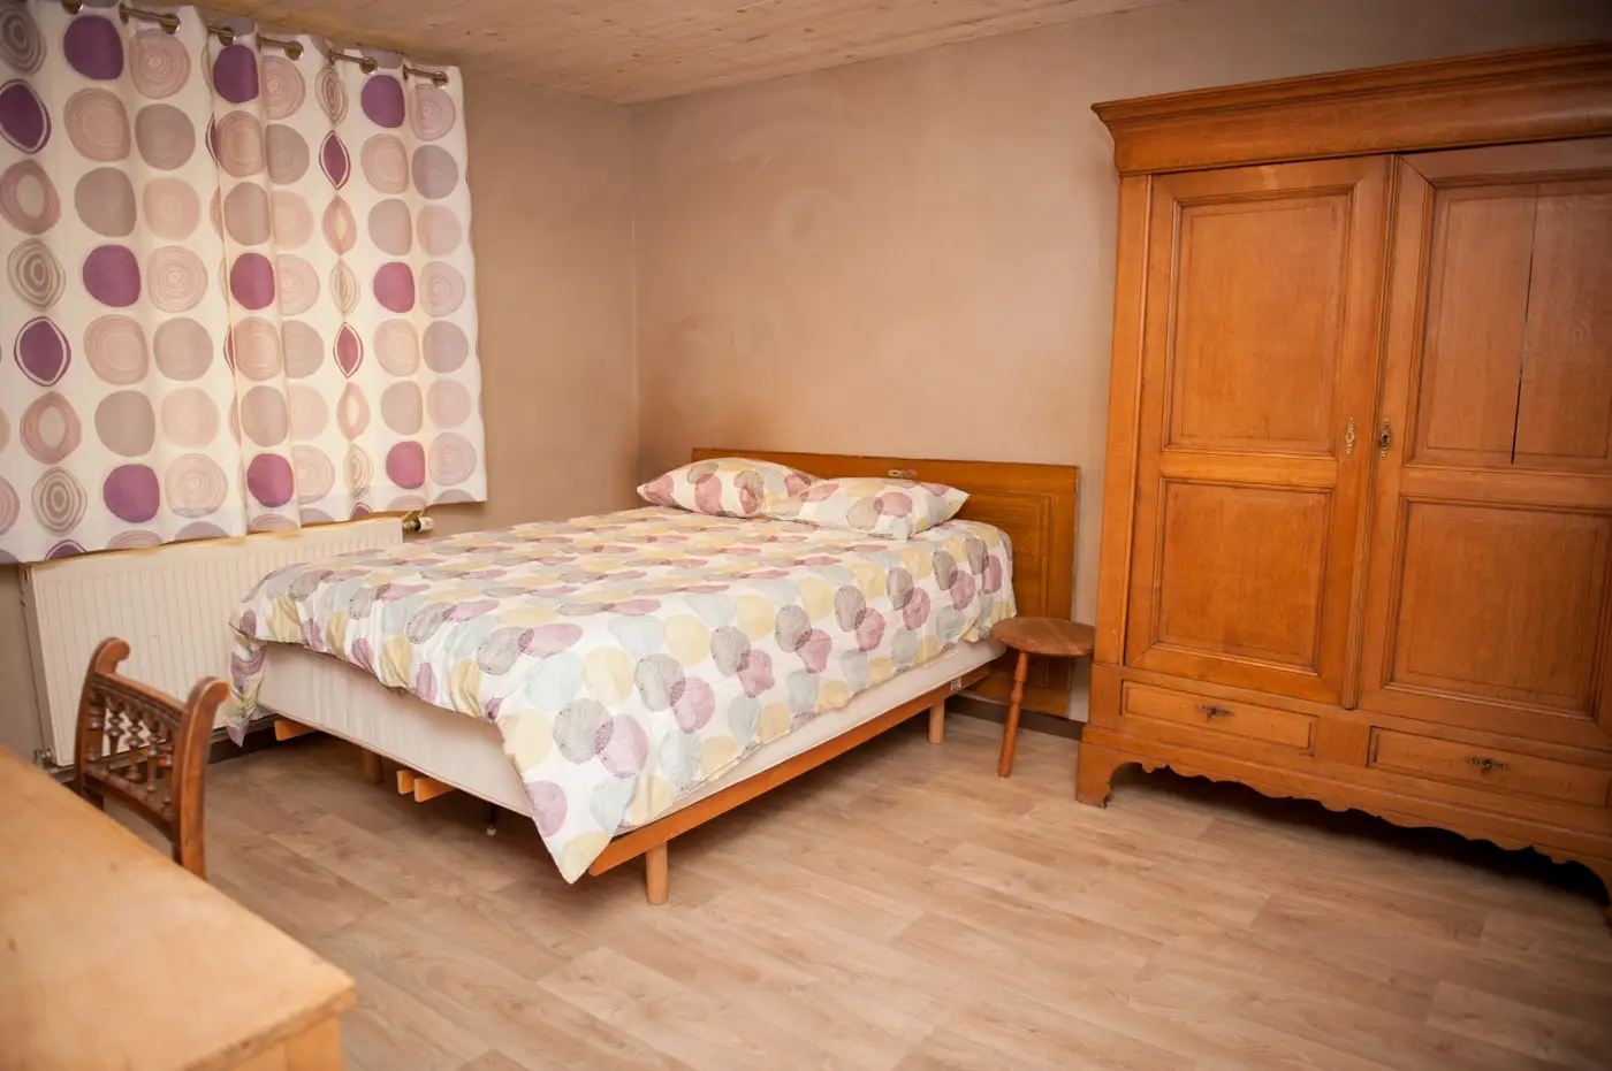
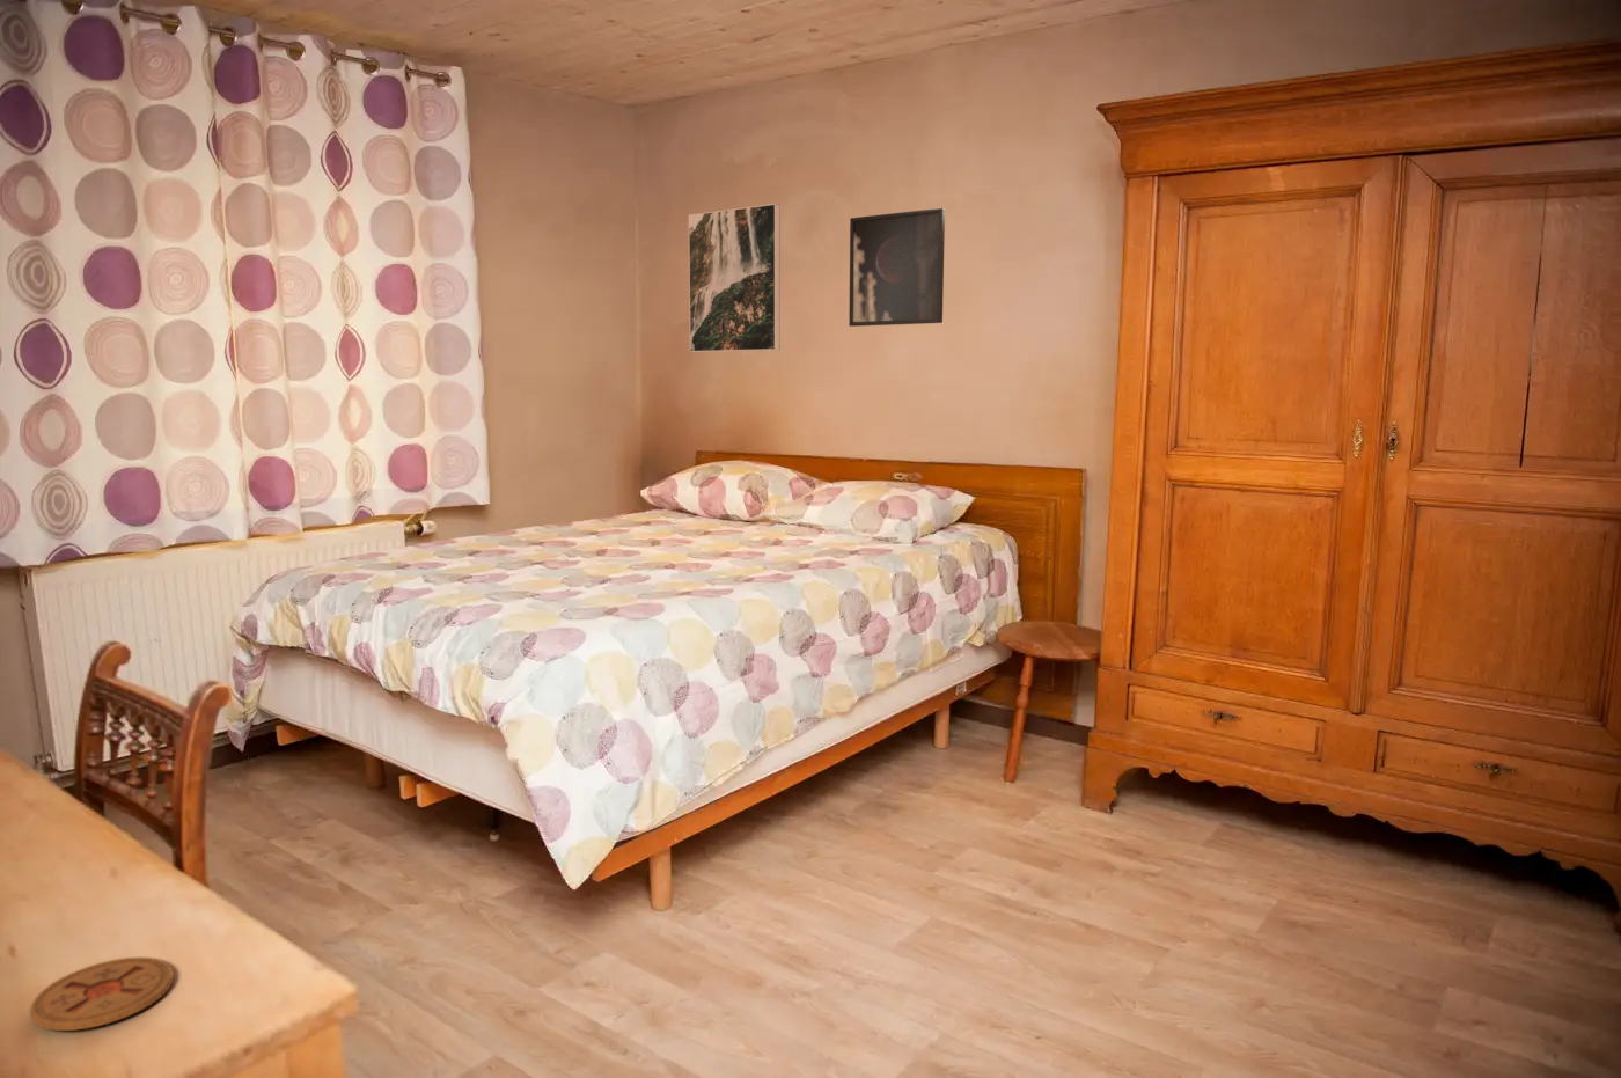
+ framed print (895, 268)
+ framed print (732, 280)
+ coaster (103, 991)
